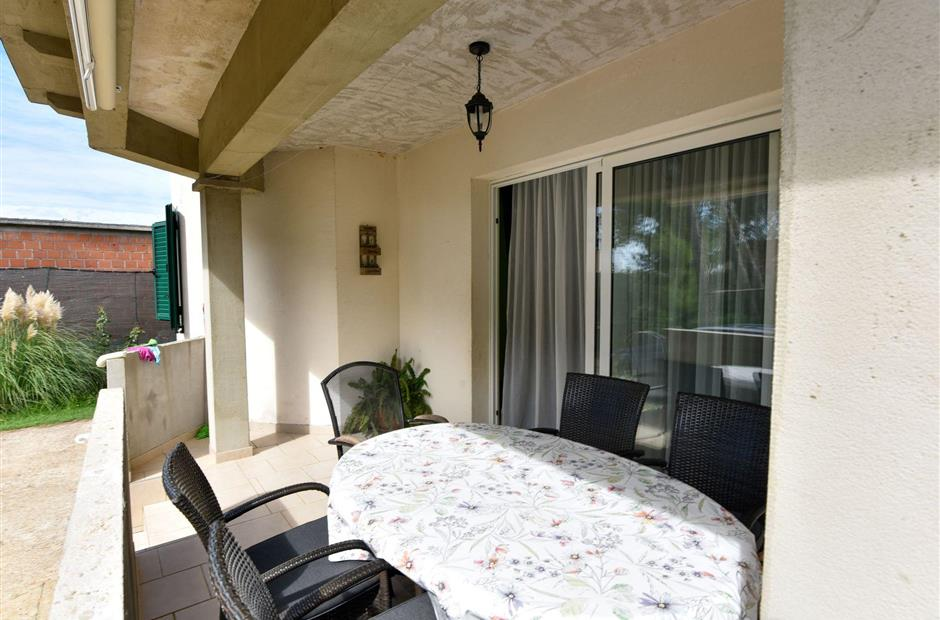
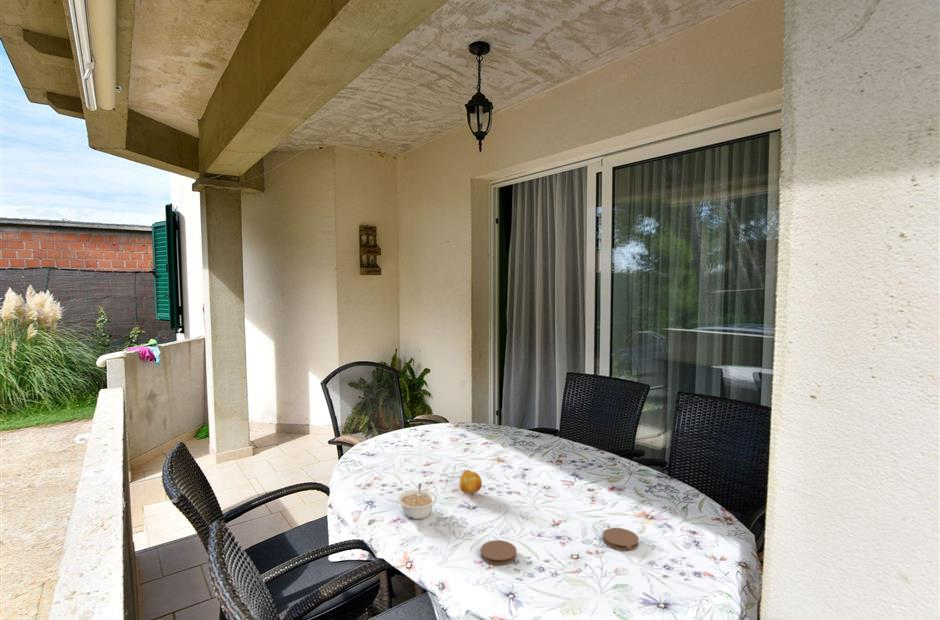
+ legume (416, 503)
+ fruit (470, 482)
+ coaster (498, 552)
+ coaster (620, 538)
